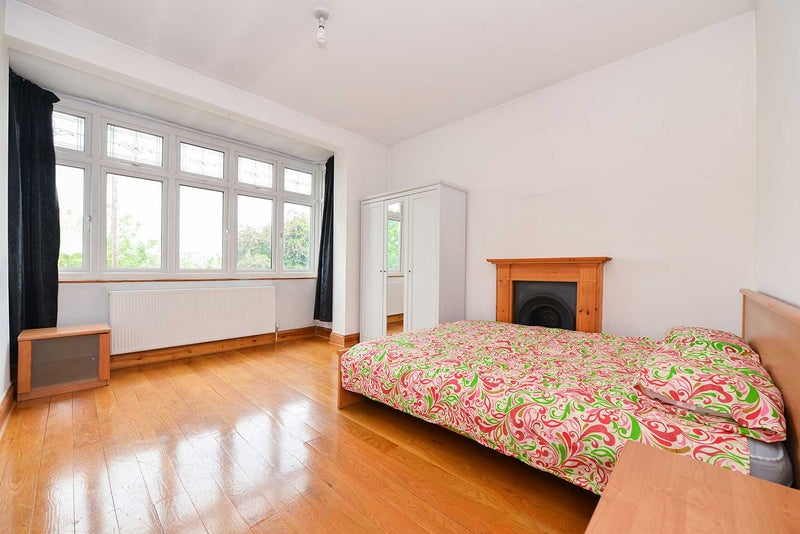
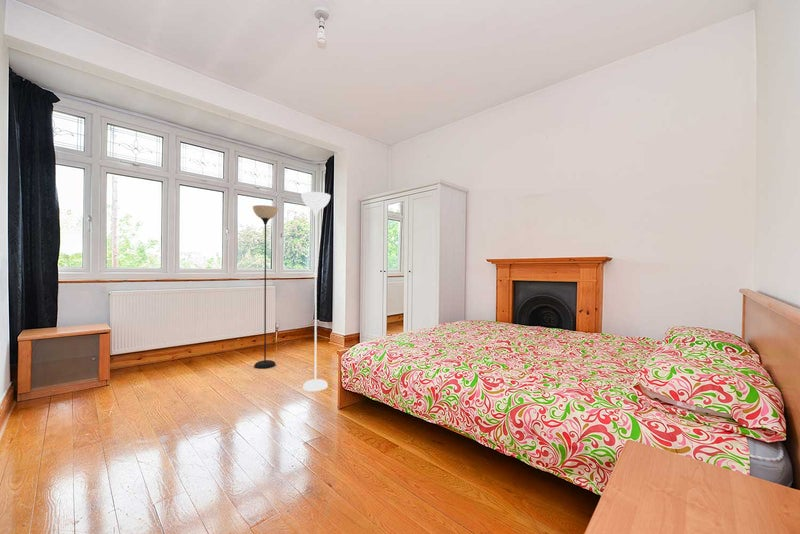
+ floor lamp (265, 288)
